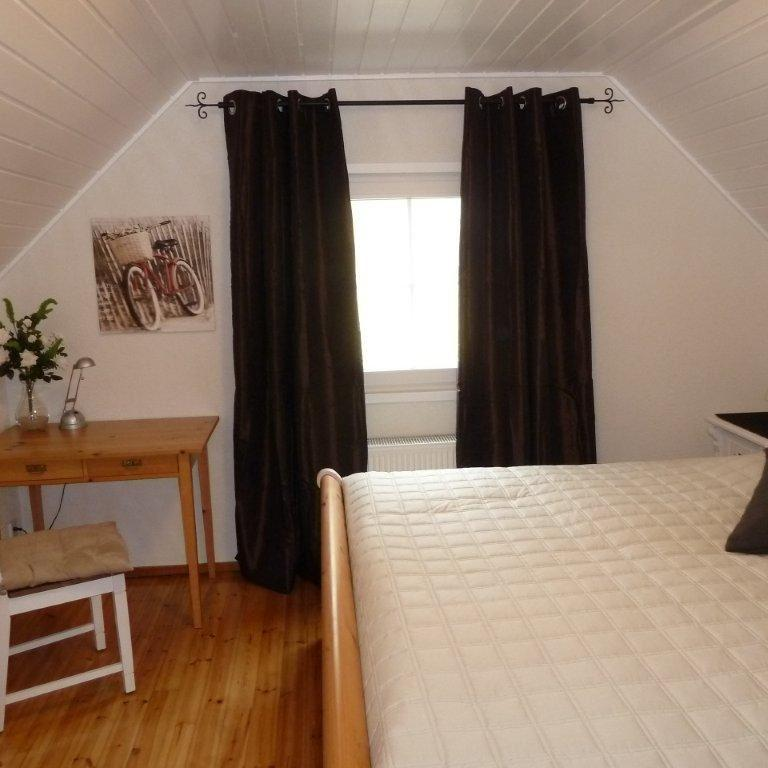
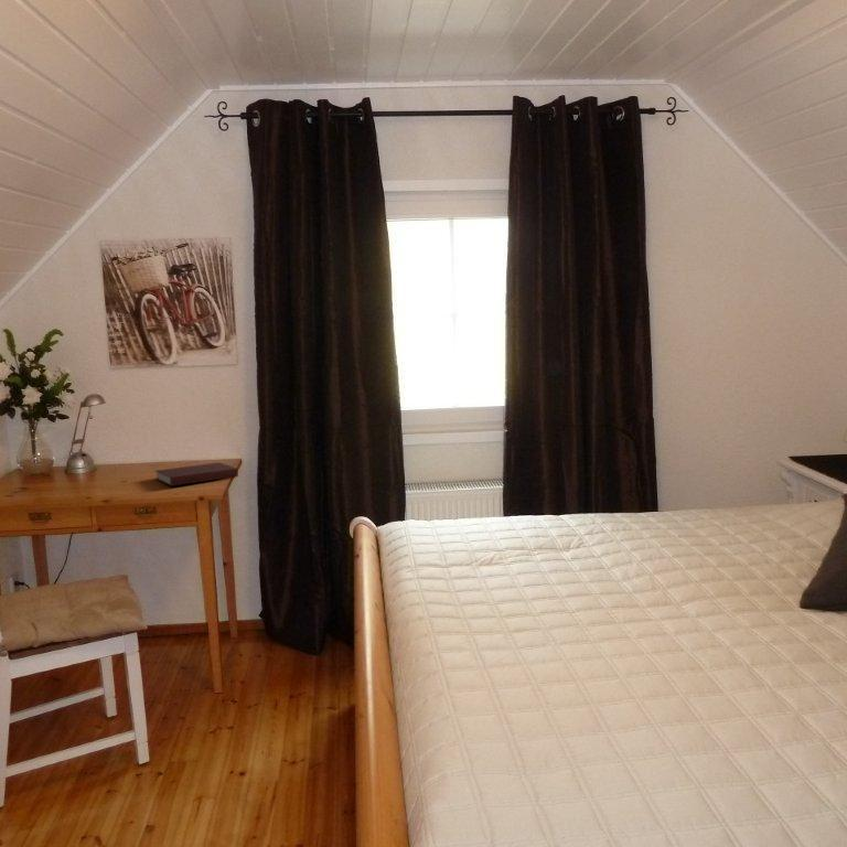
+ notebook (196, 473)
